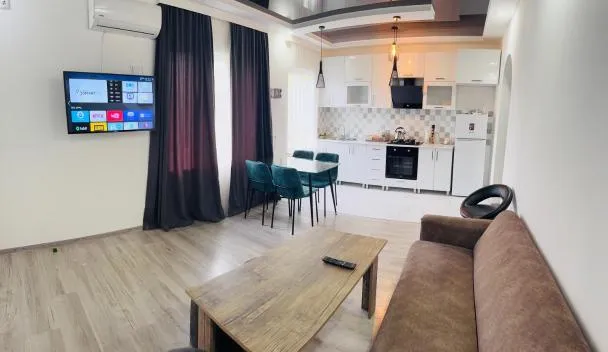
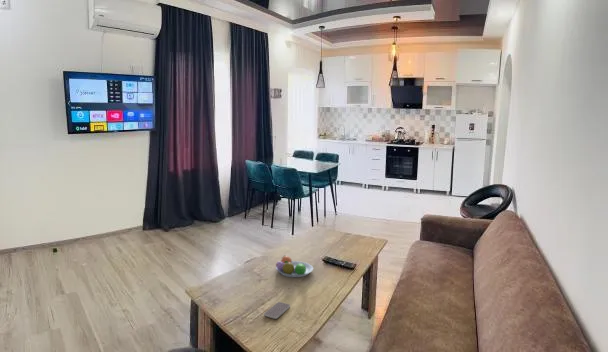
+ fruit bowl (294, 264)
+ smartphone (277, 310)
